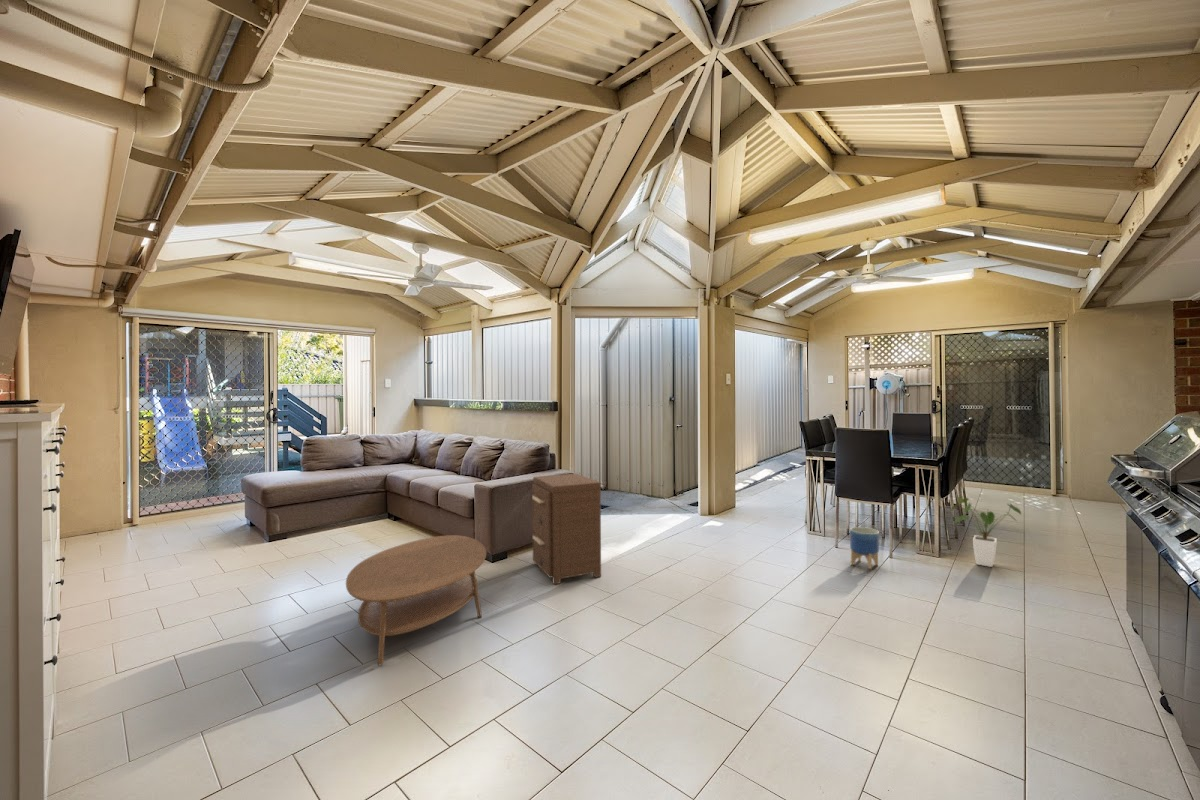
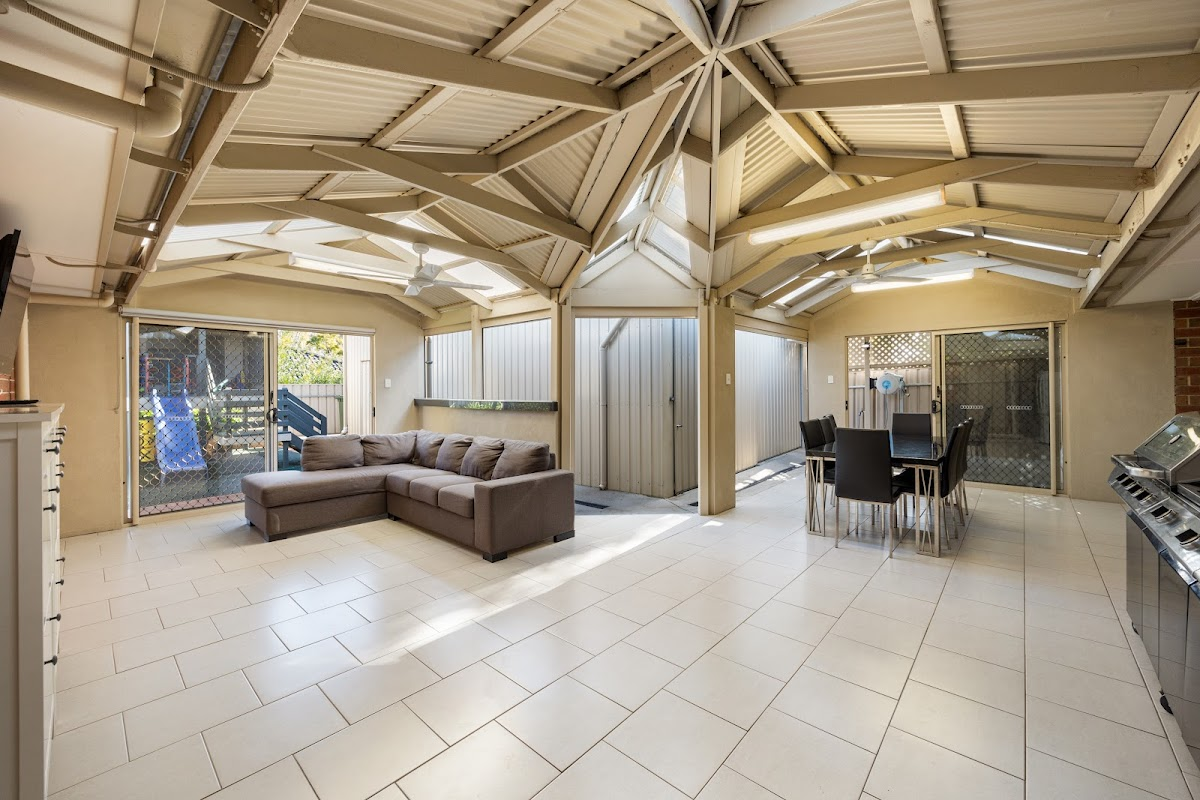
- planter (864, 547)
- coffee table (422, 589)
- house plant (984, 531)
- nightstand (563, 525)
